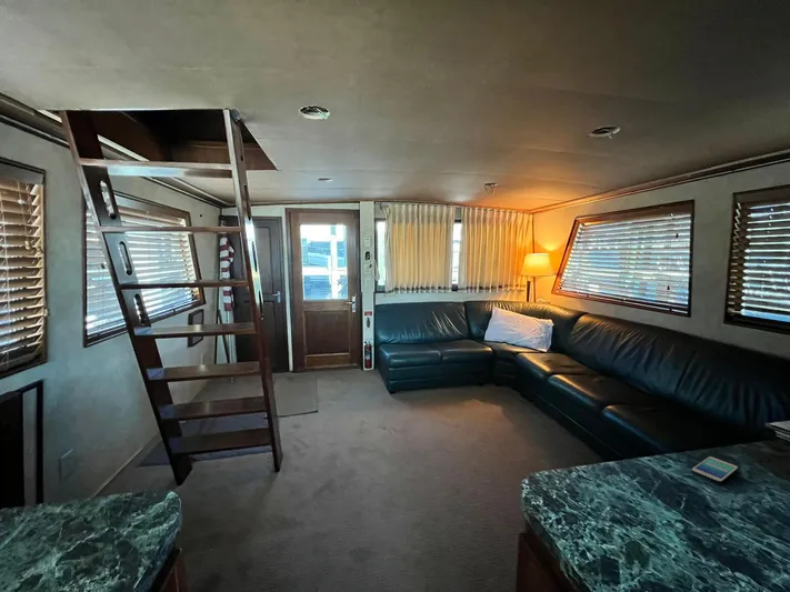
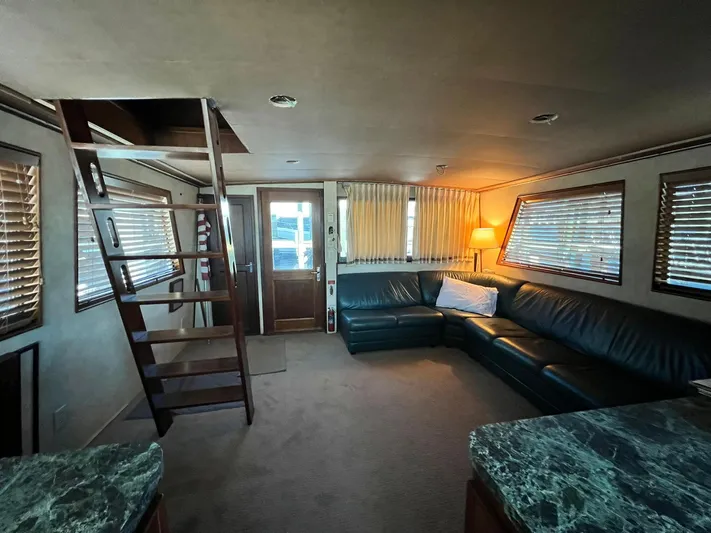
- smartphone (714, 469)
